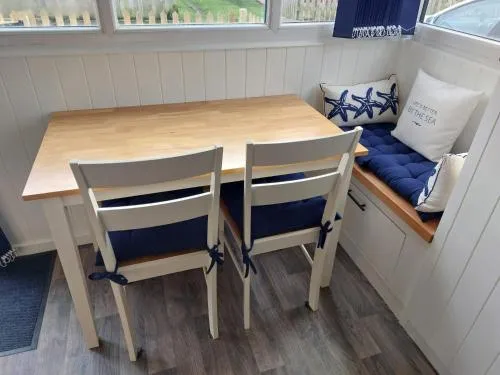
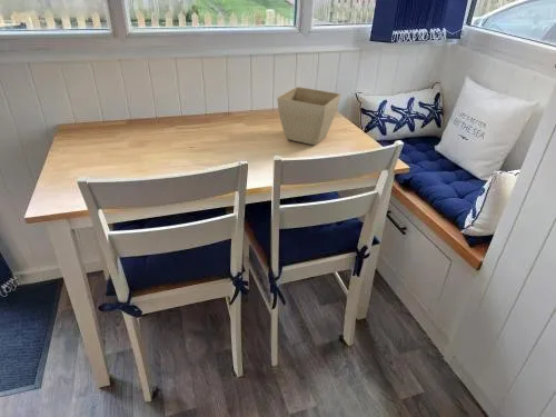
+ flower pot (308, 117)
